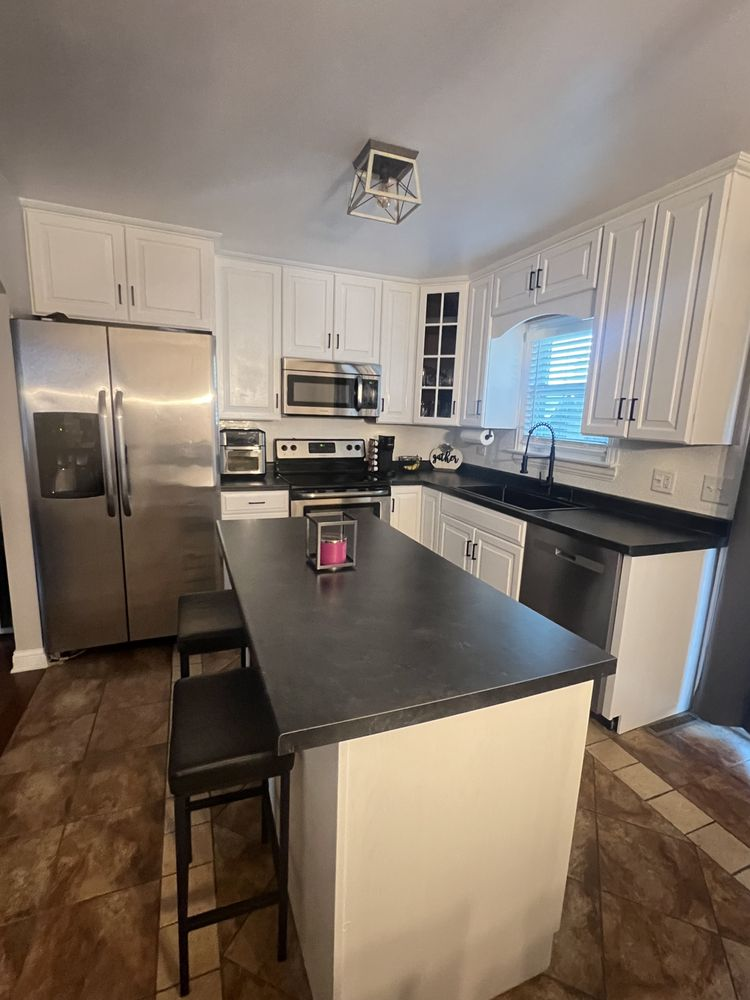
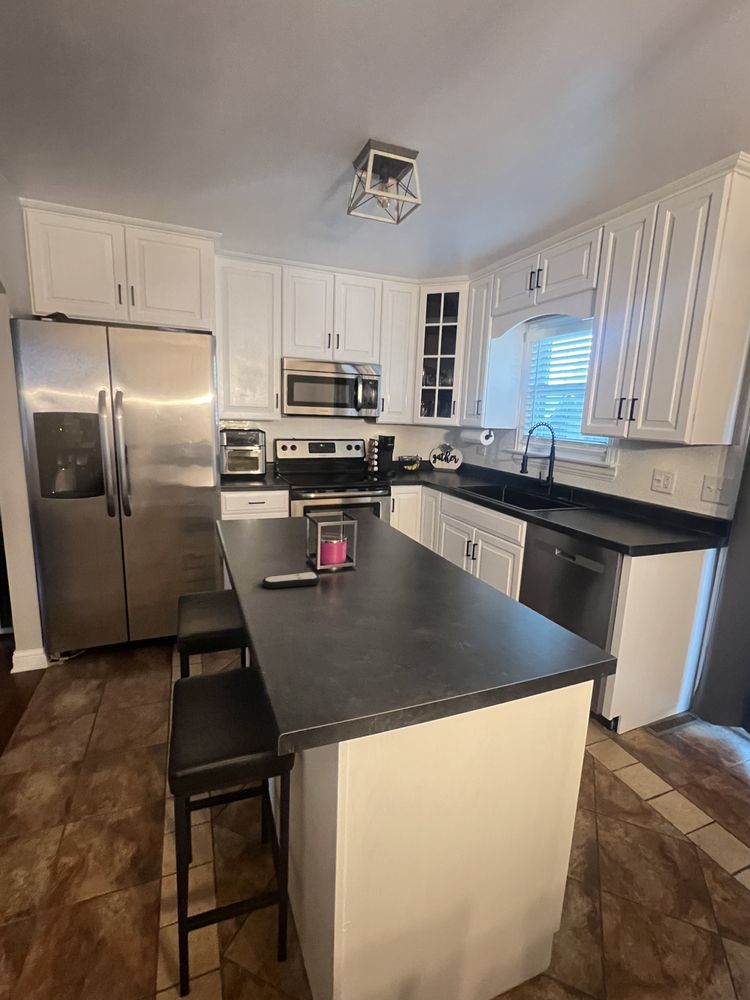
+ remote control (291, 579)
